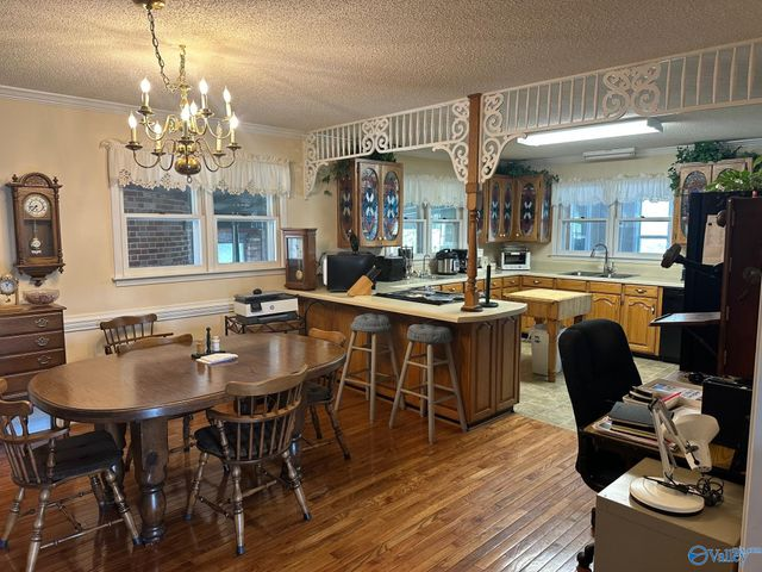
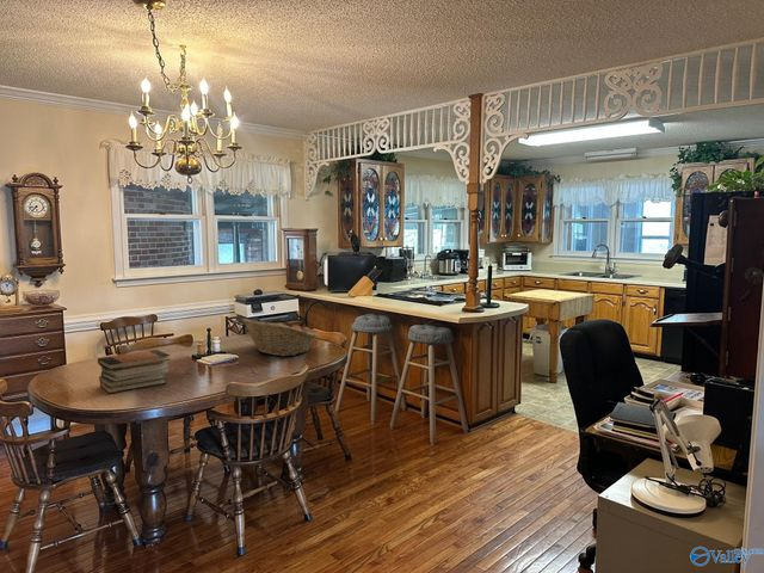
+ fruit basket (279, 333)
+ book stack (134, 370)
